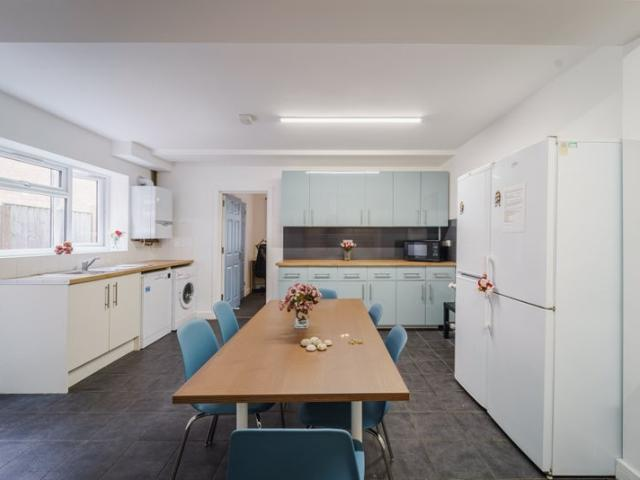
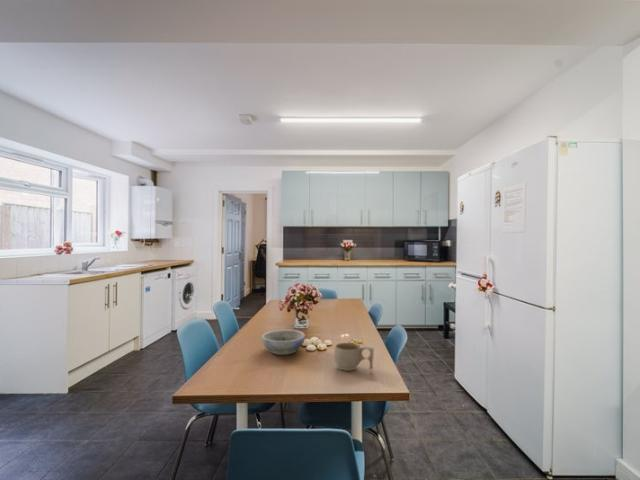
+ bowl (283, 342)
+ cup (353, 357)
